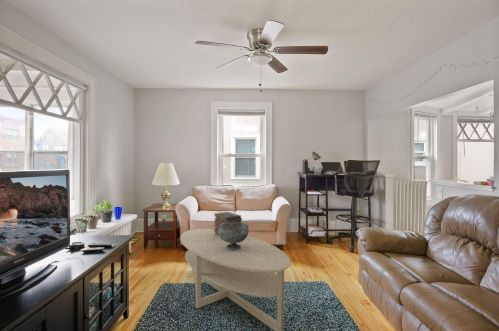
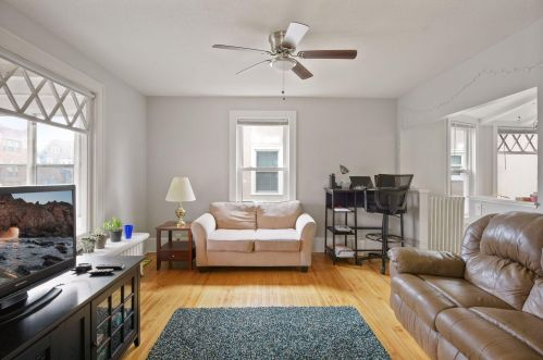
- coffee table (227, 270)
- book stack (227, 222)
- decorative bowl (233, 236)
